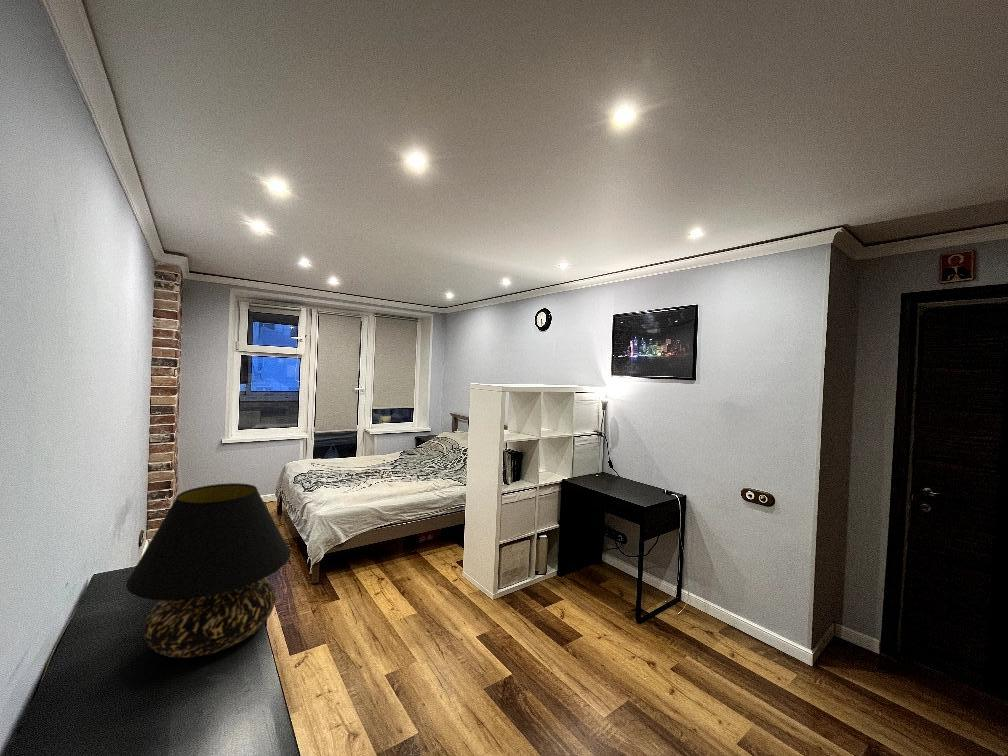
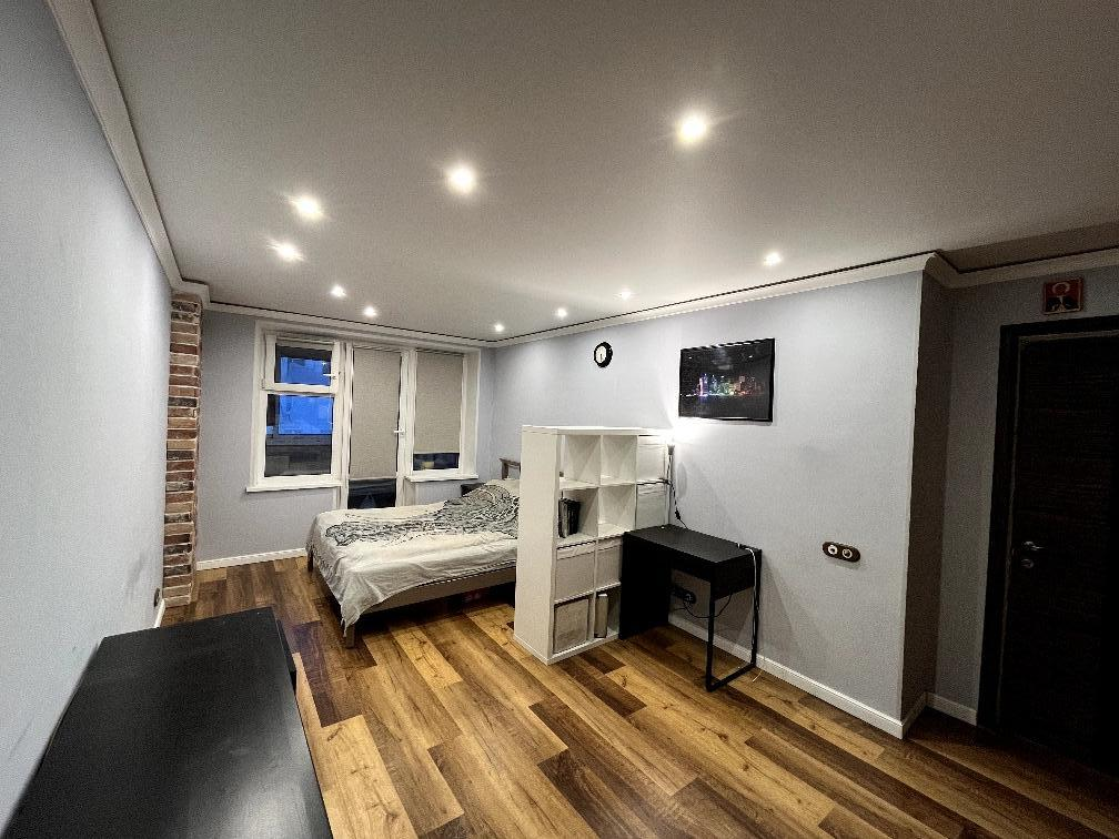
- table lamp (216, 564)
